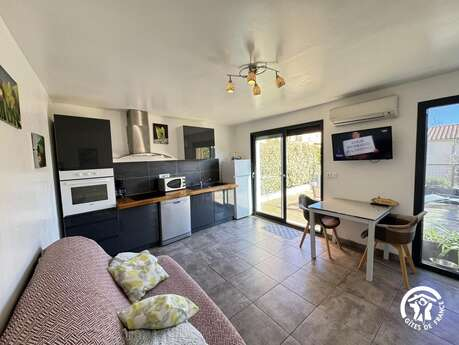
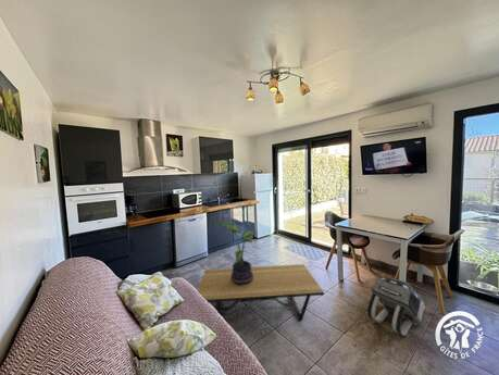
+ backpack (395, 299)
+ coffee table (258, 295)
+ potted plant (242, 251)
